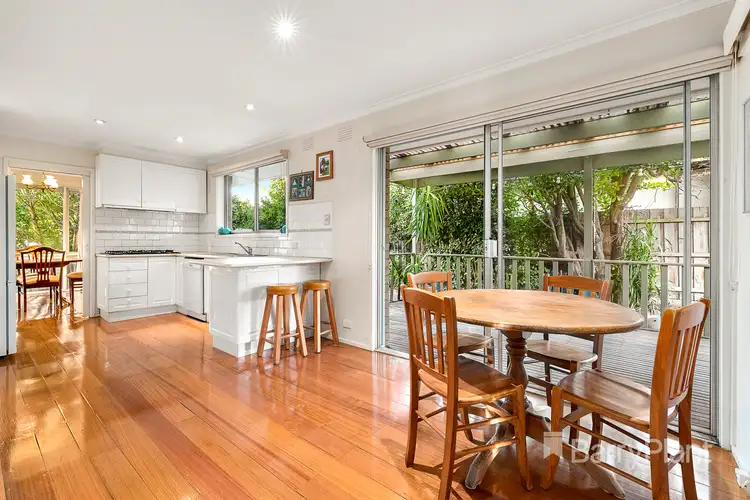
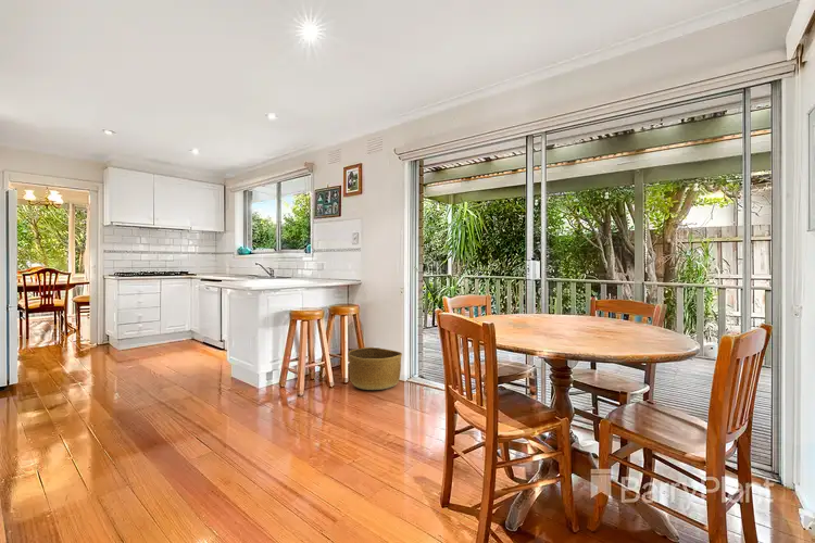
+ basket (374, 368)
